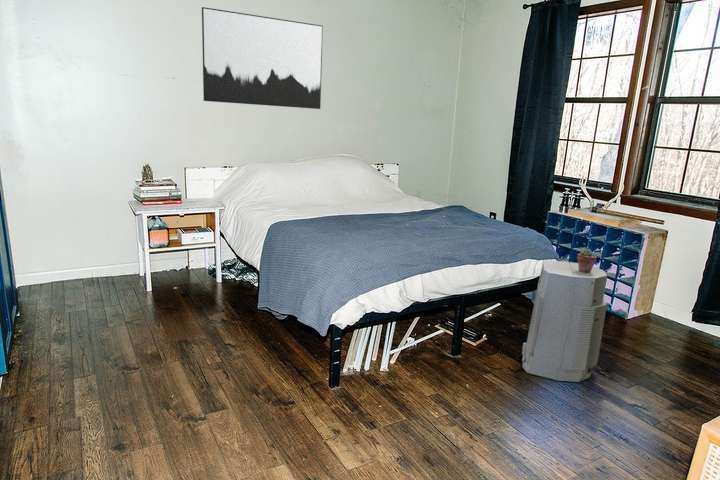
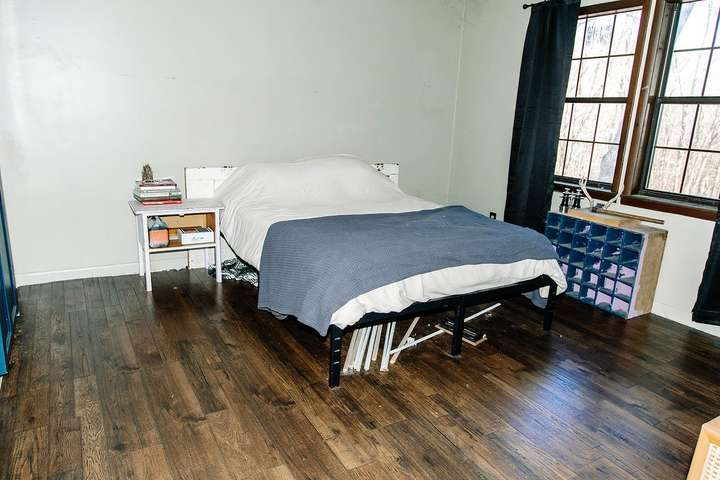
- wall art (265, 61)
- air purifier (564, 319)
- potted succulent (586, 259)
